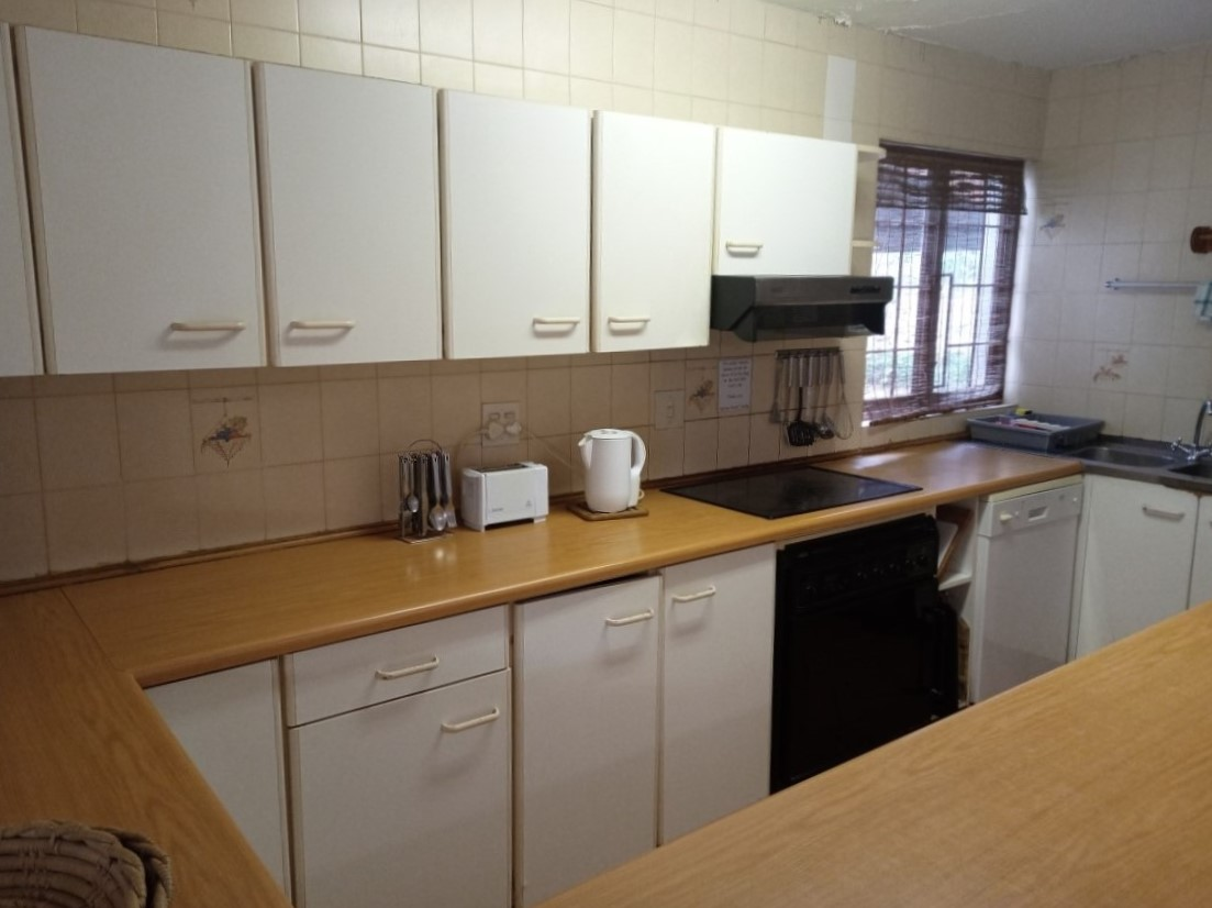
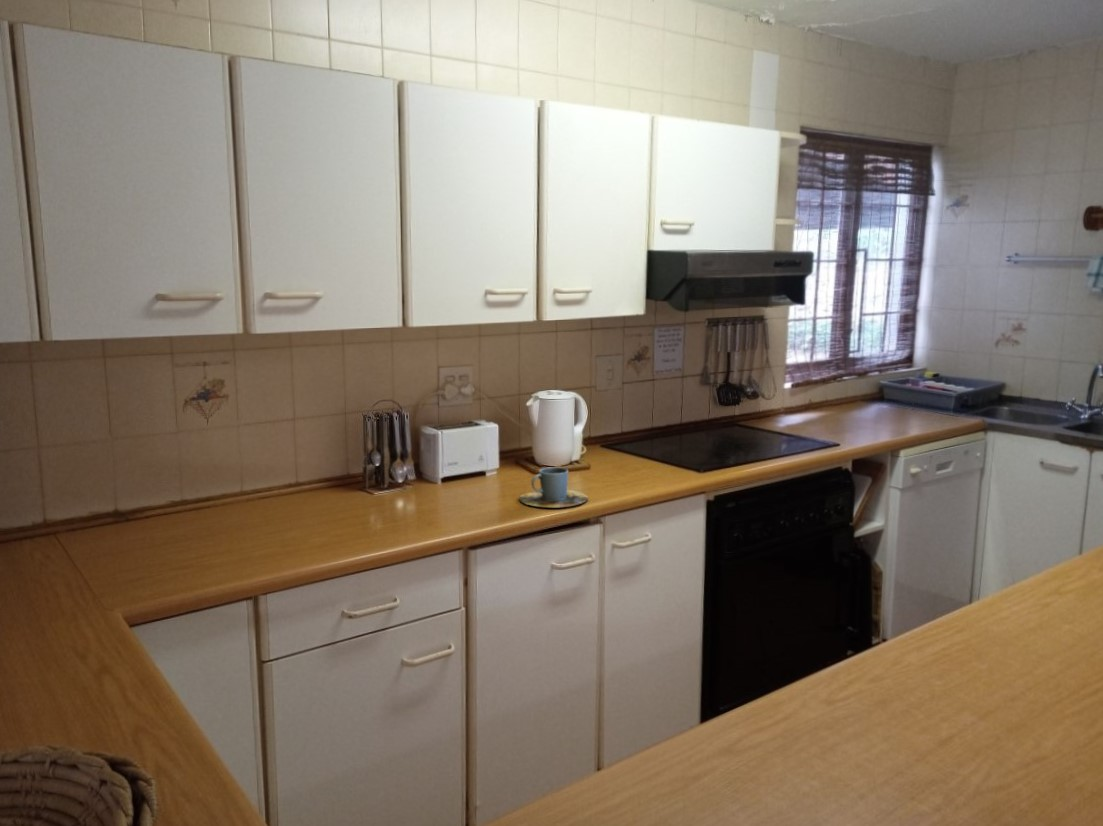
+ cup (553, 484)
